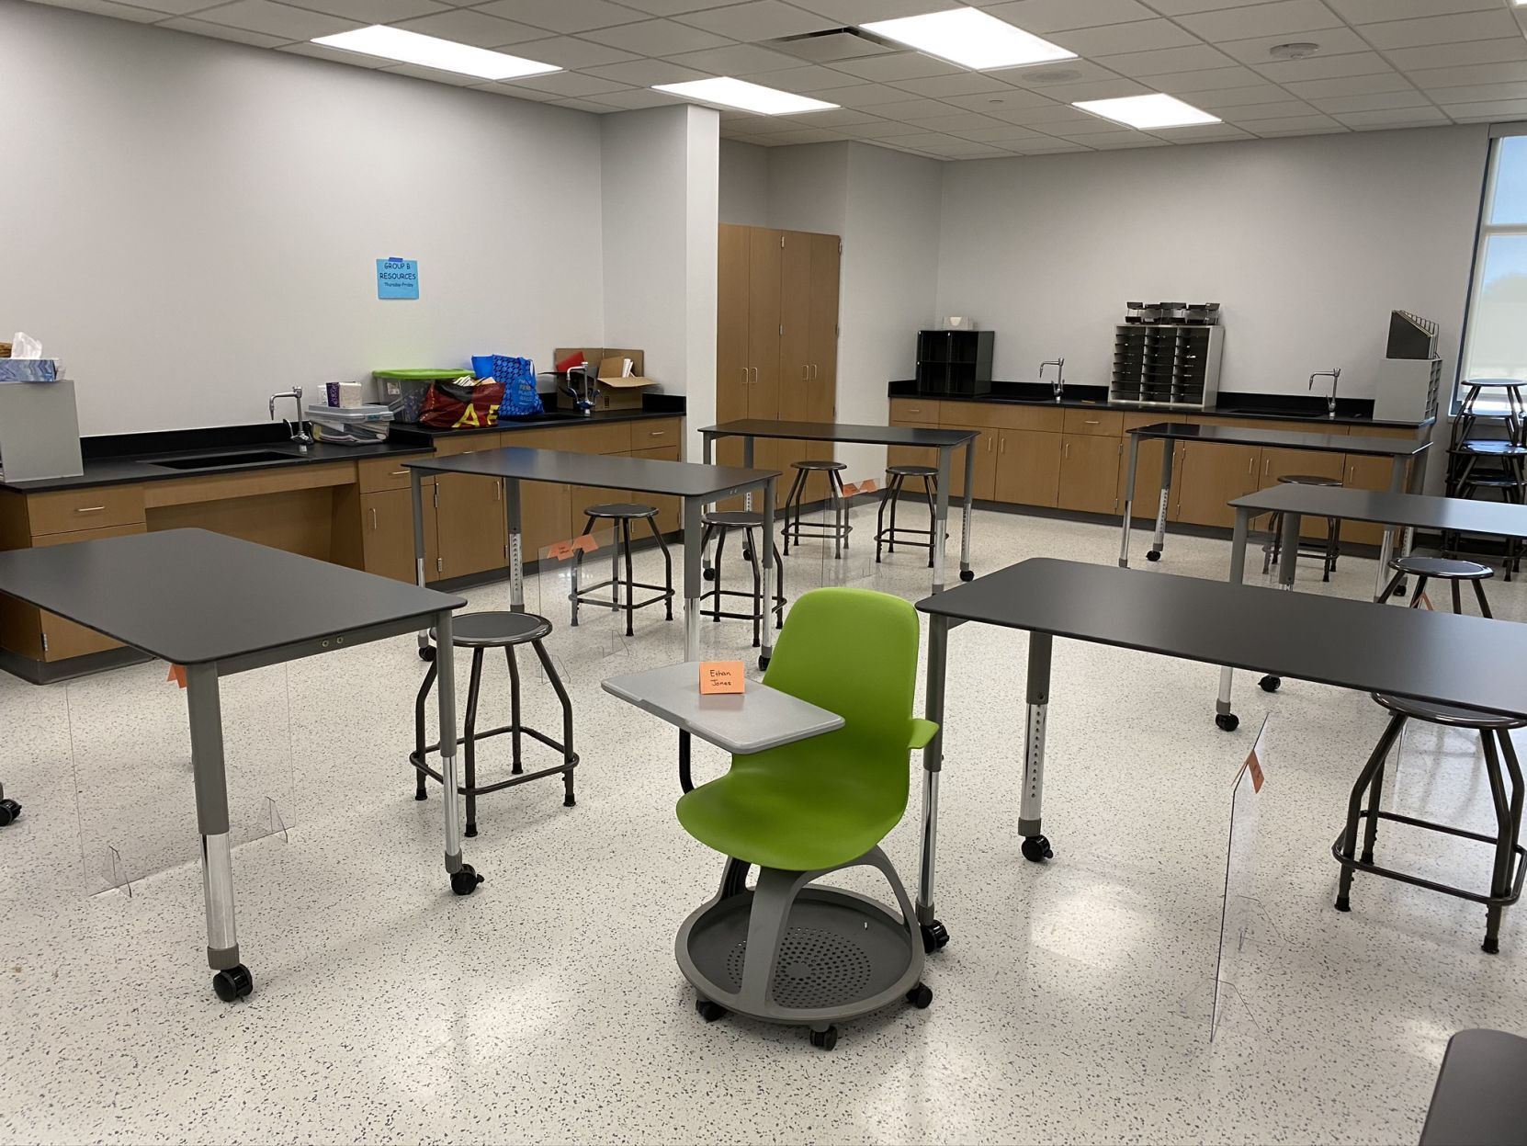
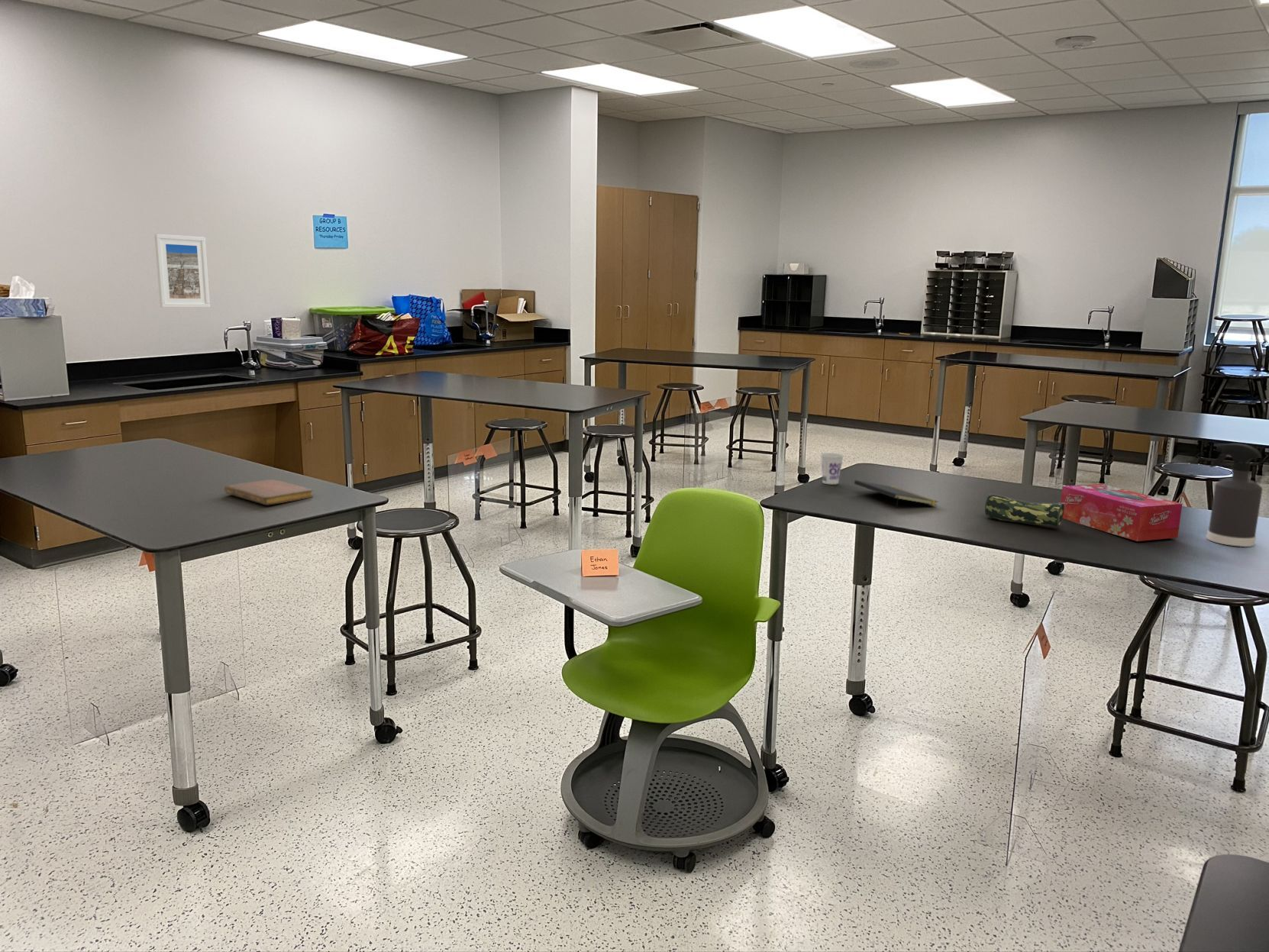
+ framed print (182, 272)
+ notepad (895, 492)
+ tissue box (1118, 511)
+ pencil case (1025, 511)
+ cup (831, 469)
+ spray bottle (1233, 492)
+ notebook (269, 491)
